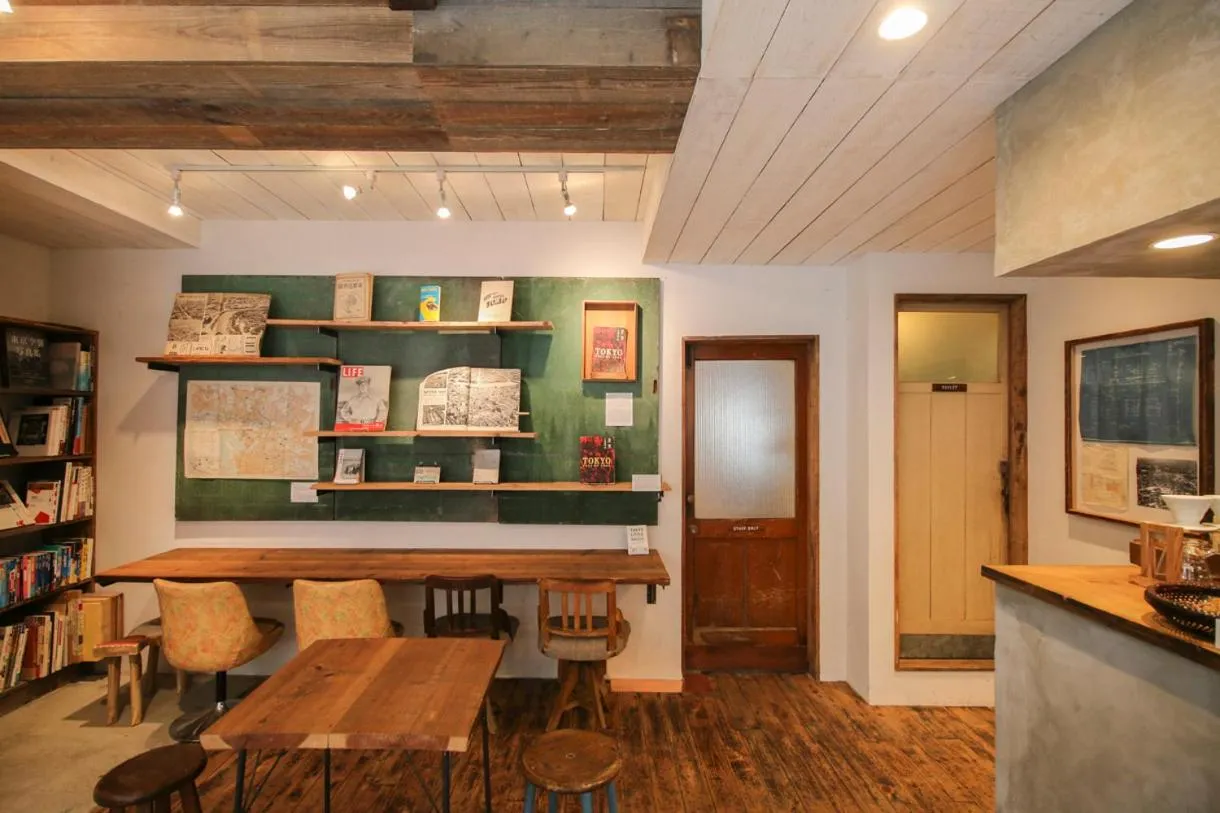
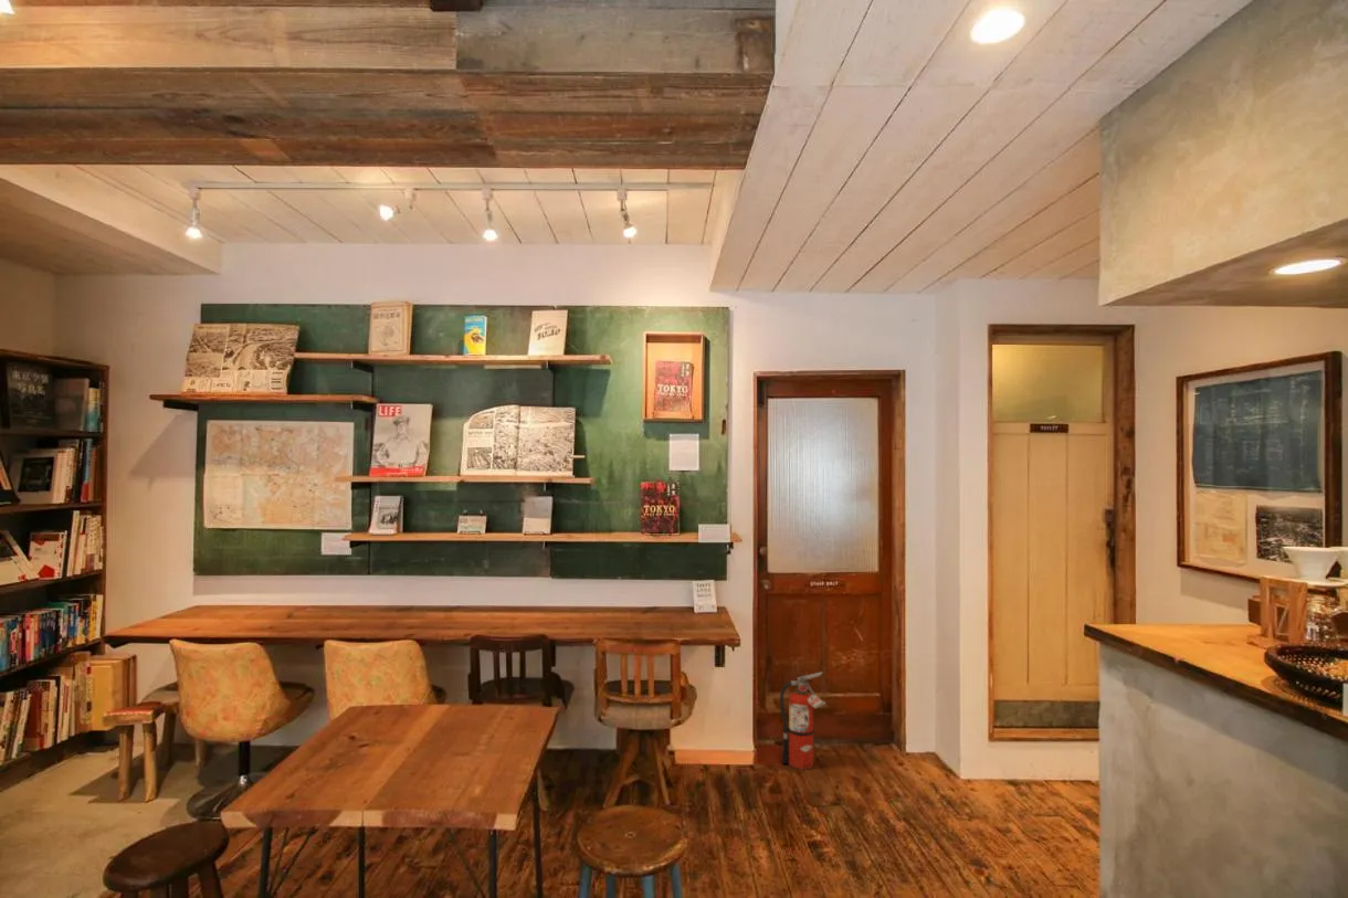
+ fire extinguisher (801, 719)
